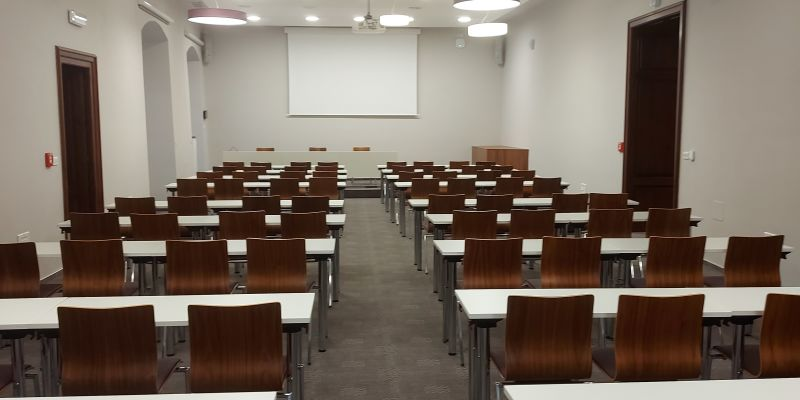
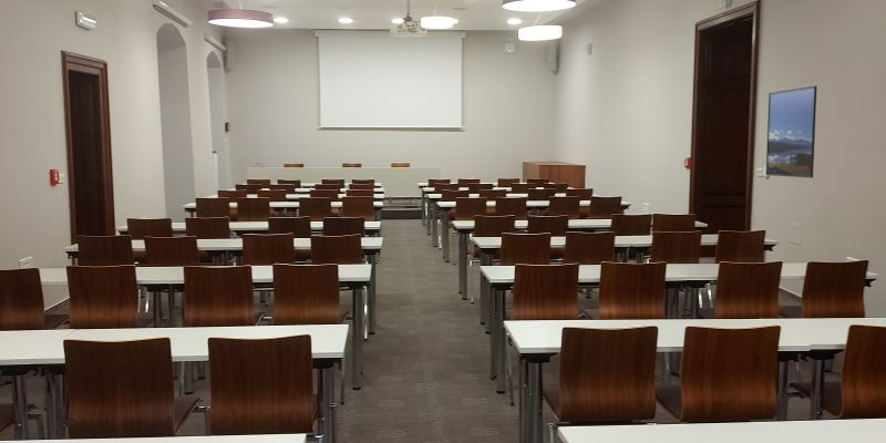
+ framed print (790, 133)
